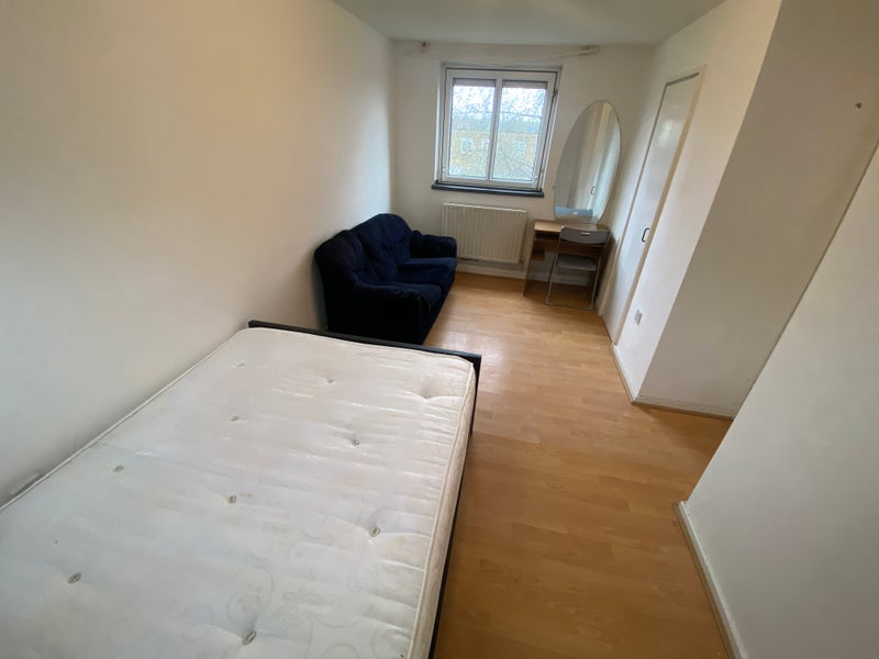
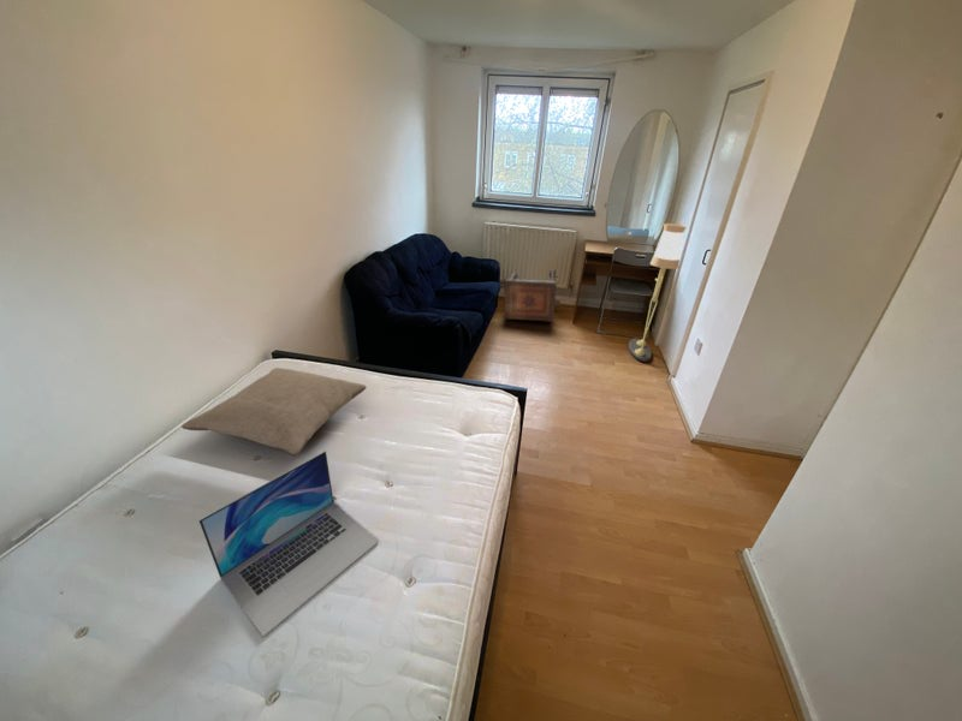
+ pillow (284, 405)
+ floor lamp (660, 273)
+ laptop (298, 531)
+ side table (533, 292)
